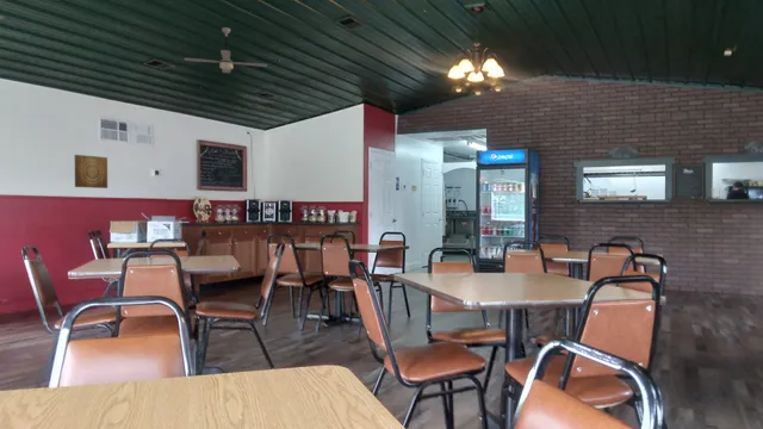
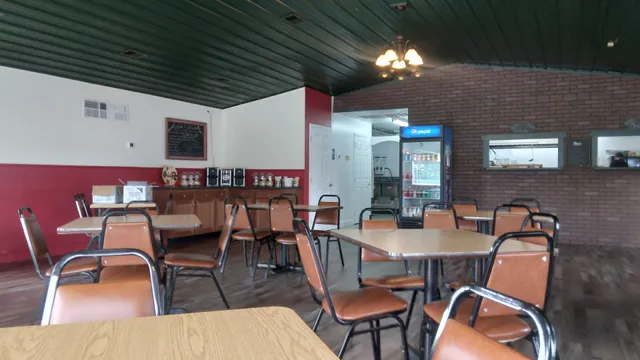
- ceiling fan (225, 49)
- wall art (91, 172)
